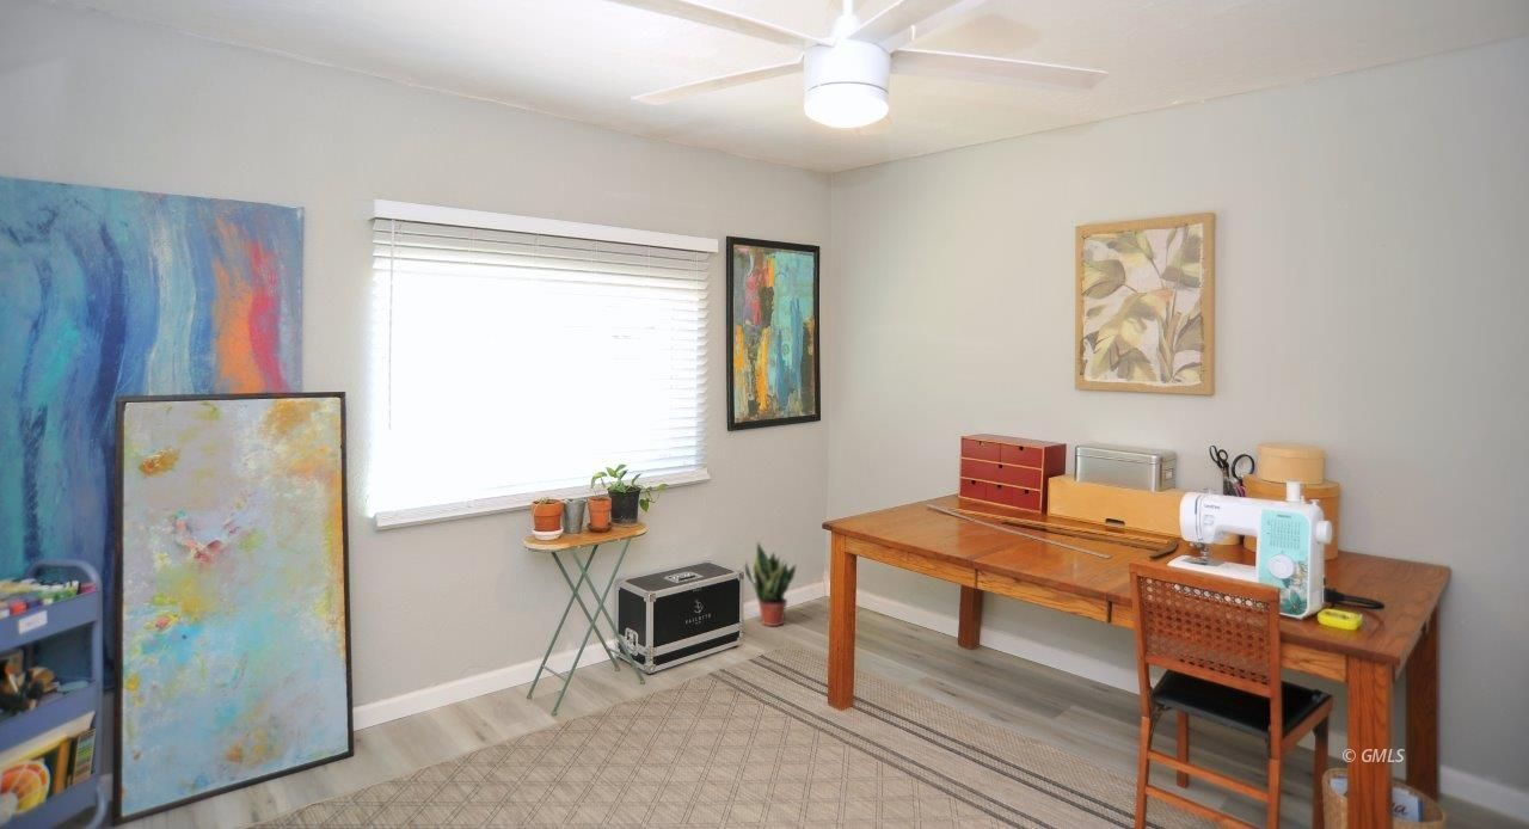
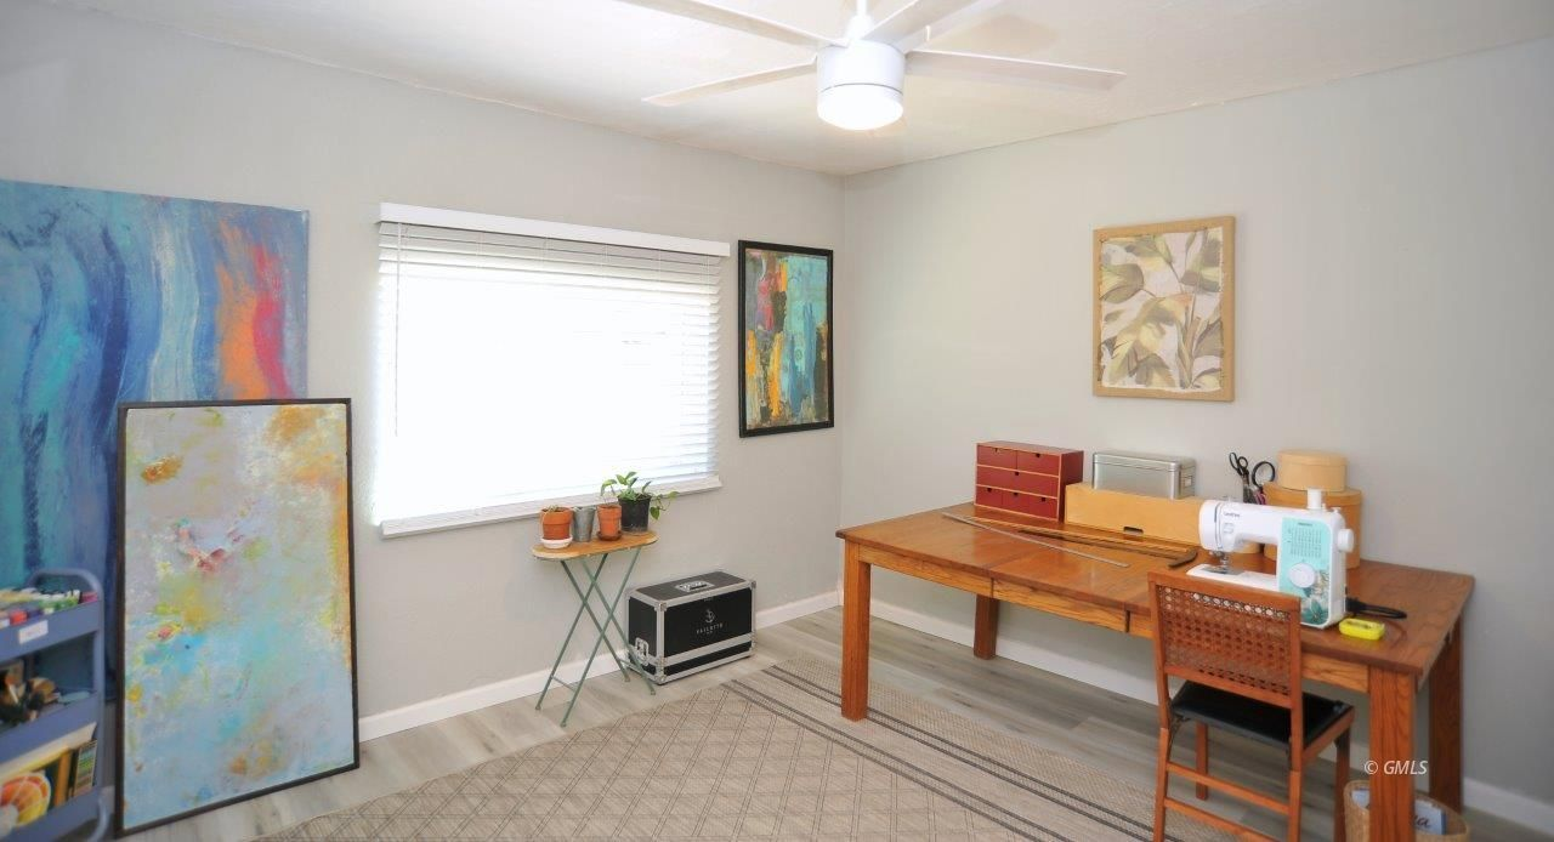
- potted plant (775, 581)
